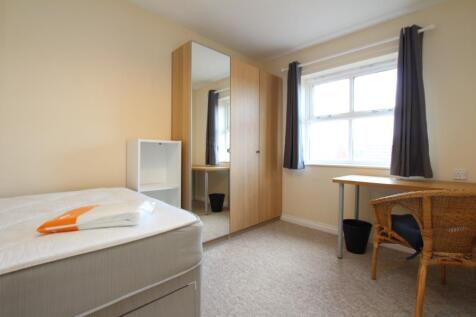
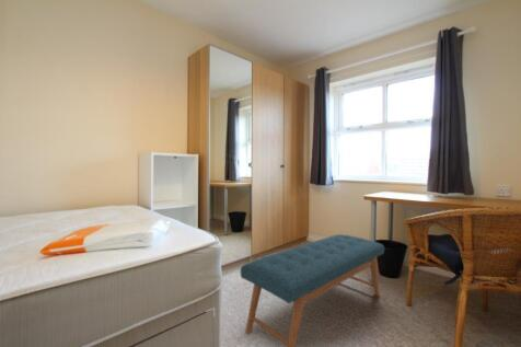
+ bench (321, 279)
